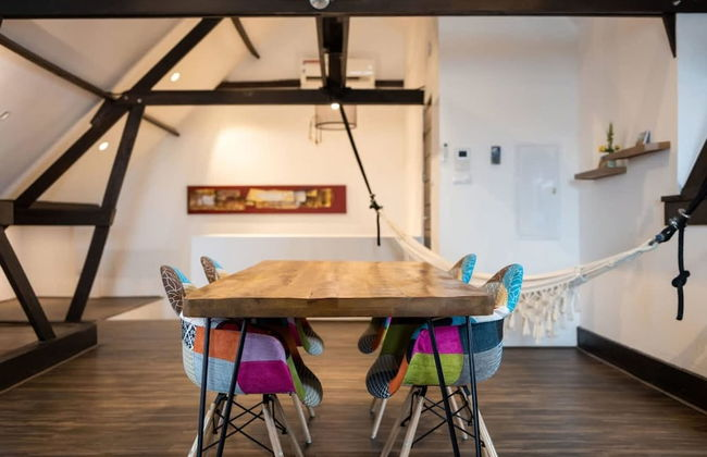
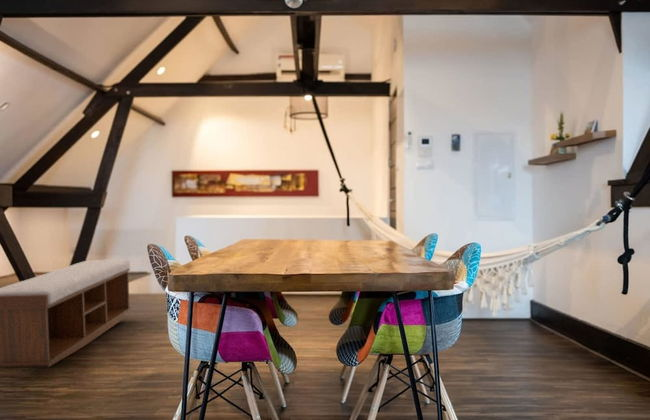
+ bench (71, 305)
